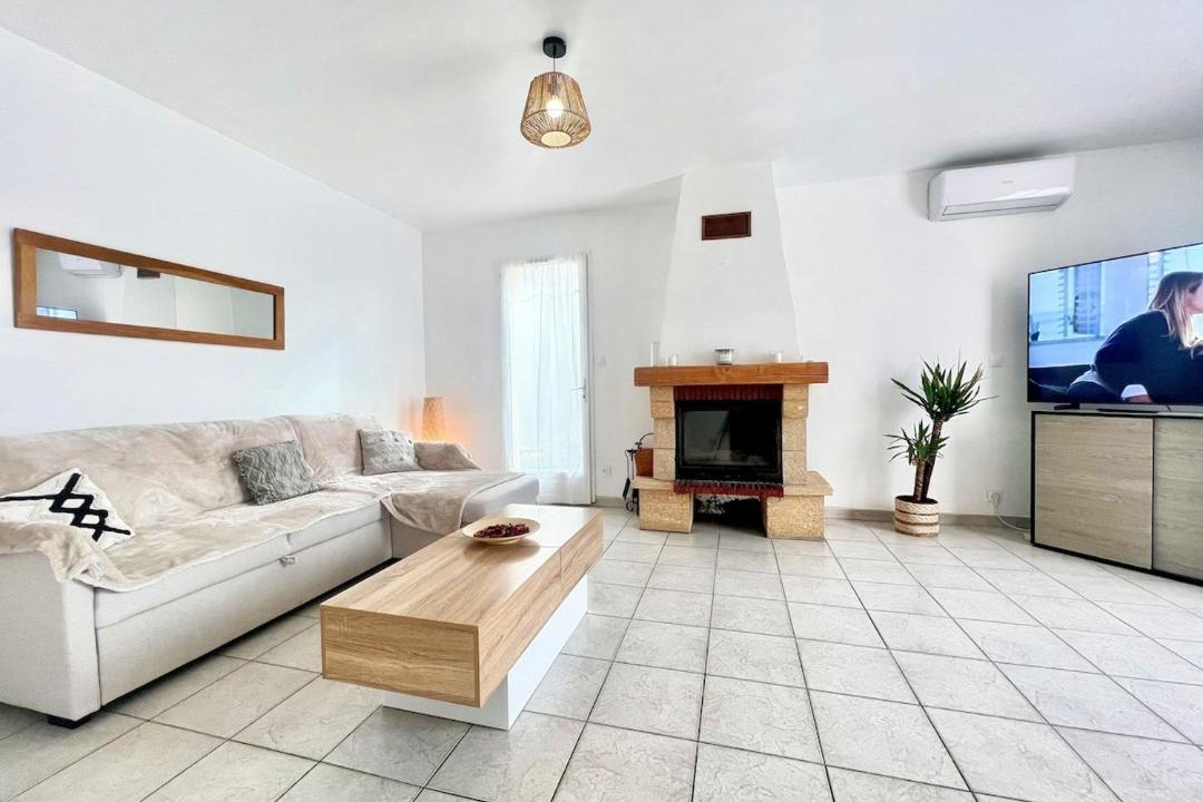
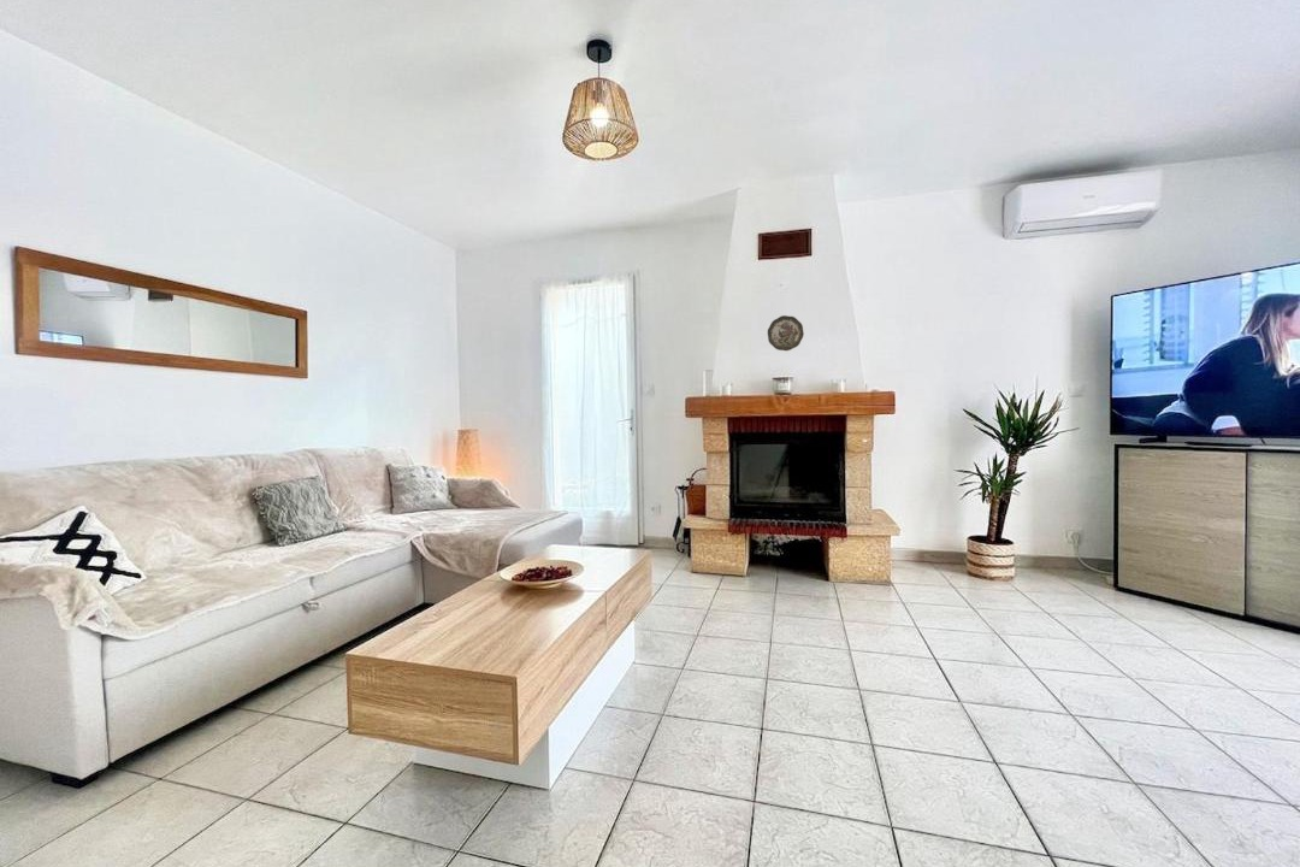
+ decorative plate (785, 332)
